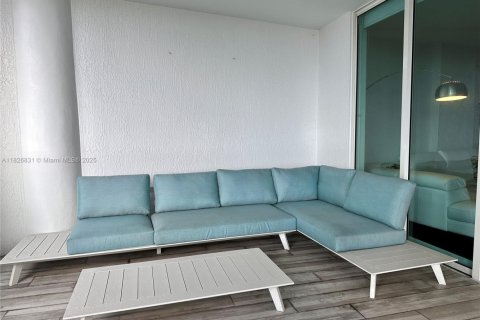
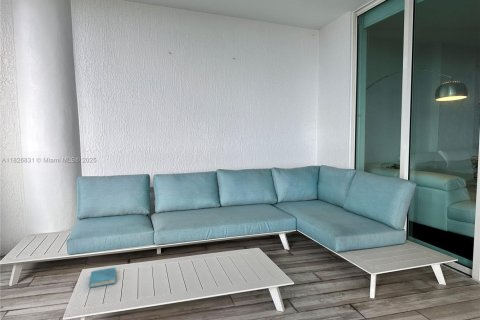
+ book (103, 277)
